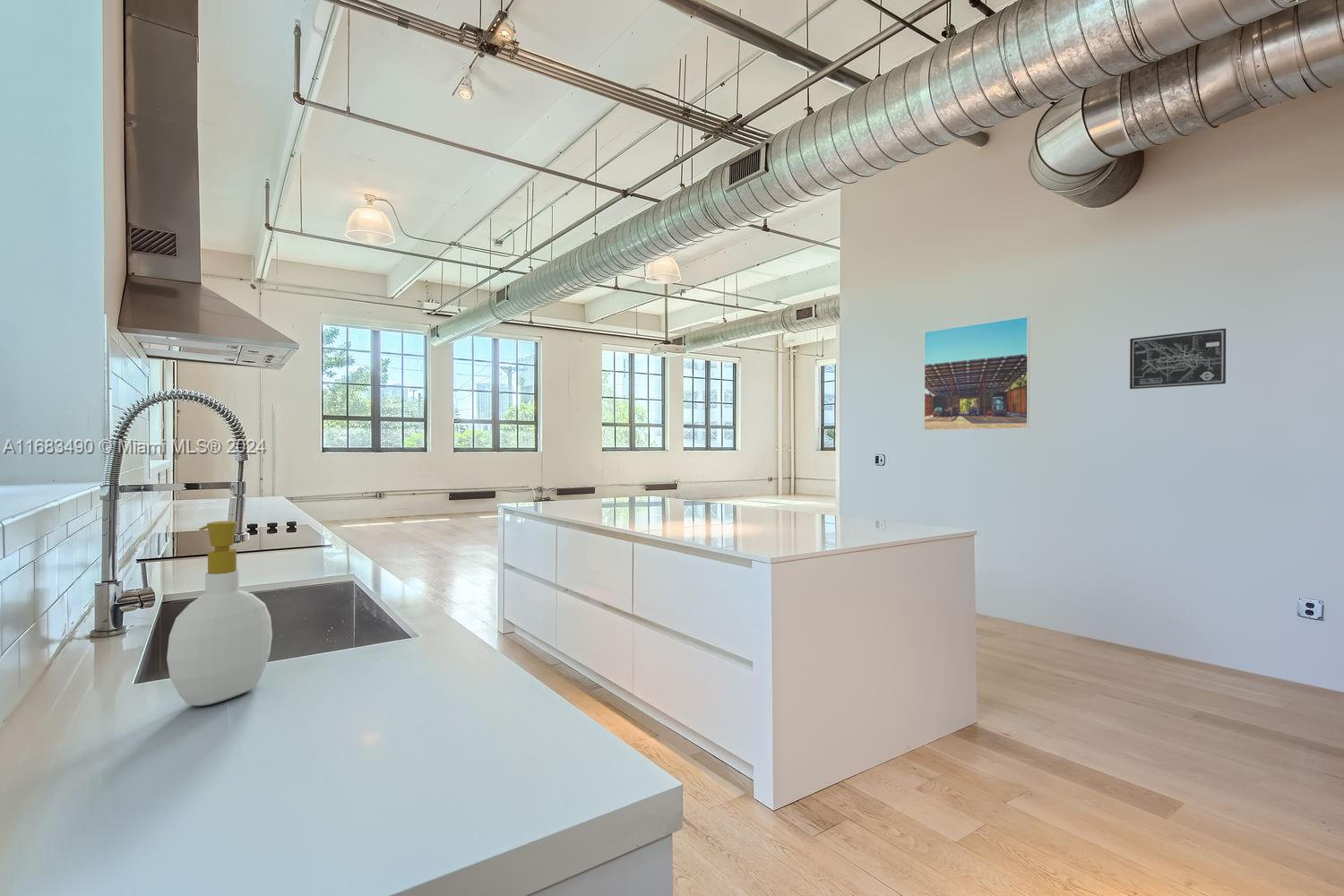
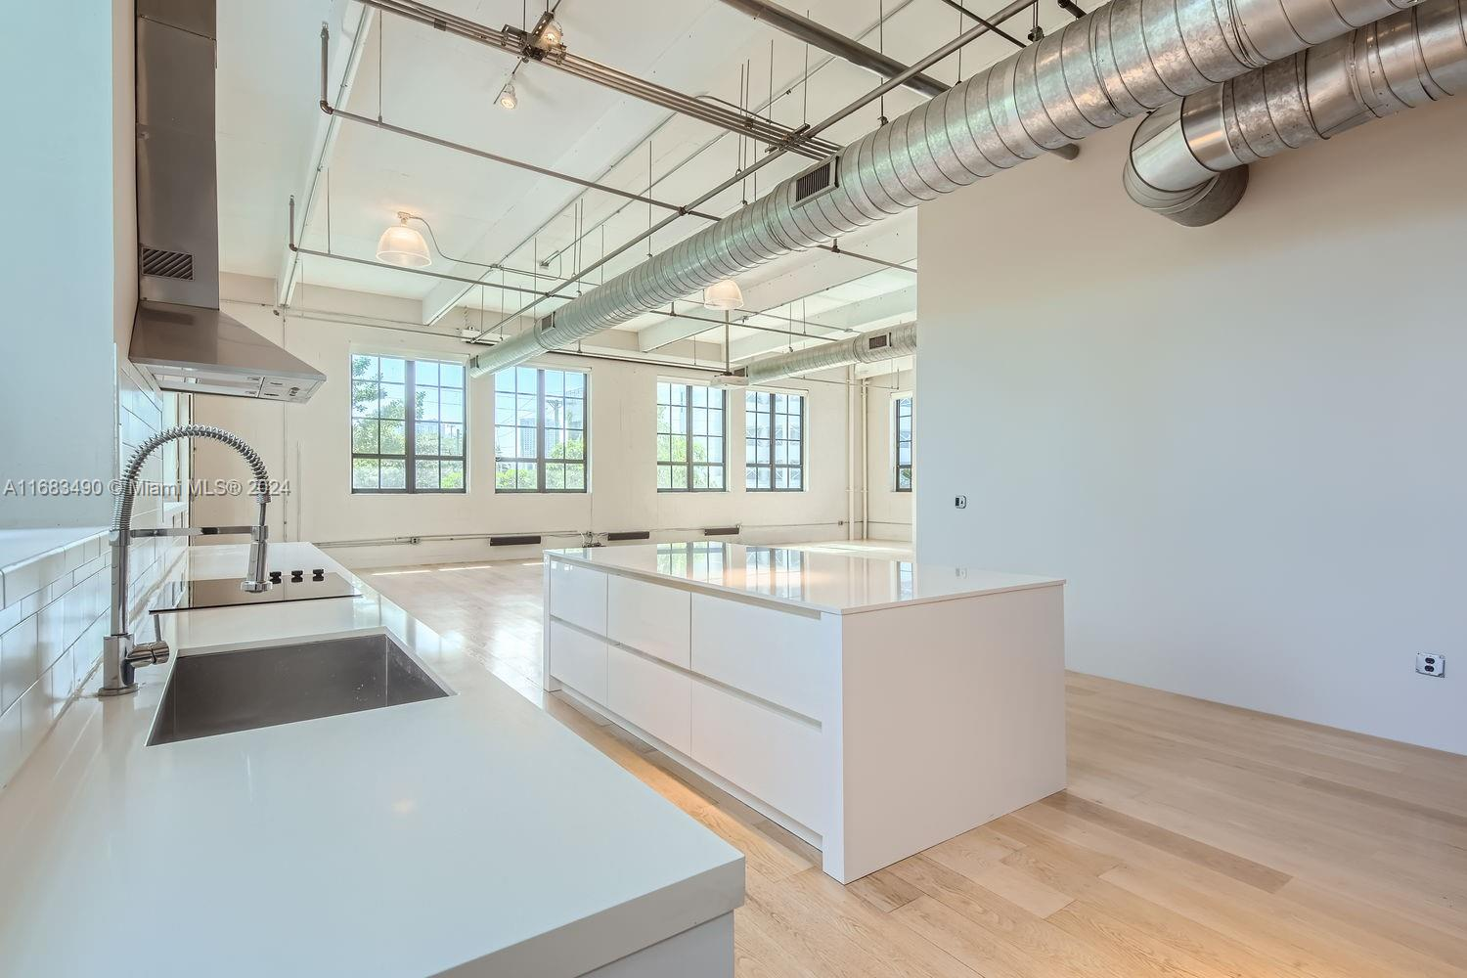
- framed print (973, 376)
- soap bottle (220, 608)
- wall art (1176, 359)
